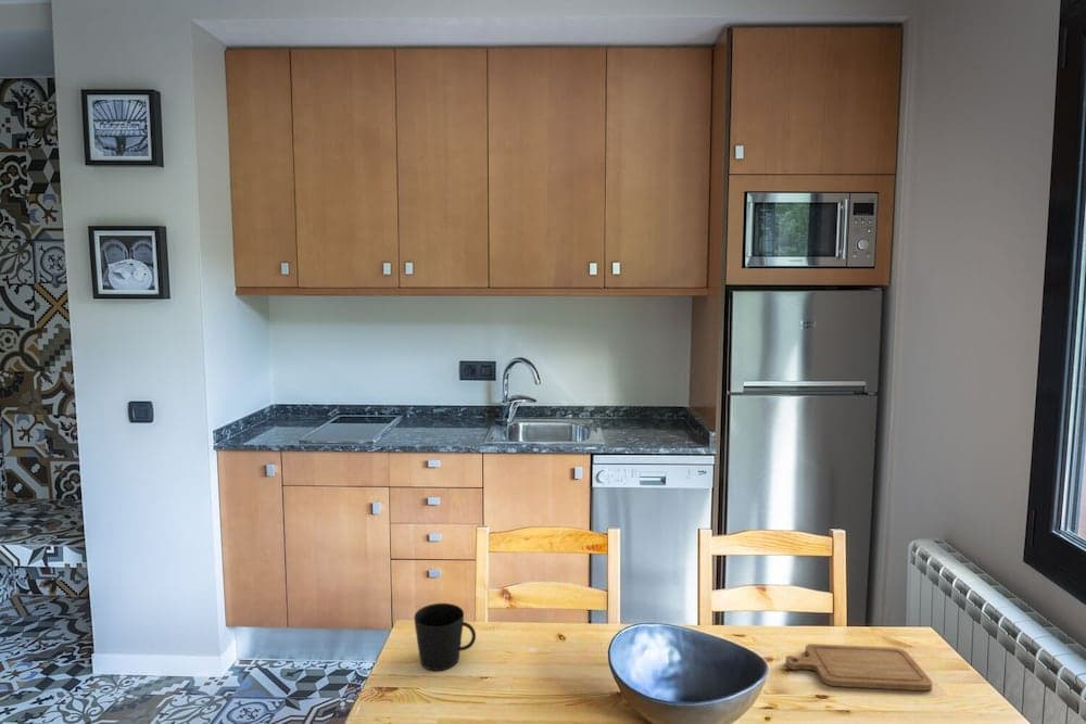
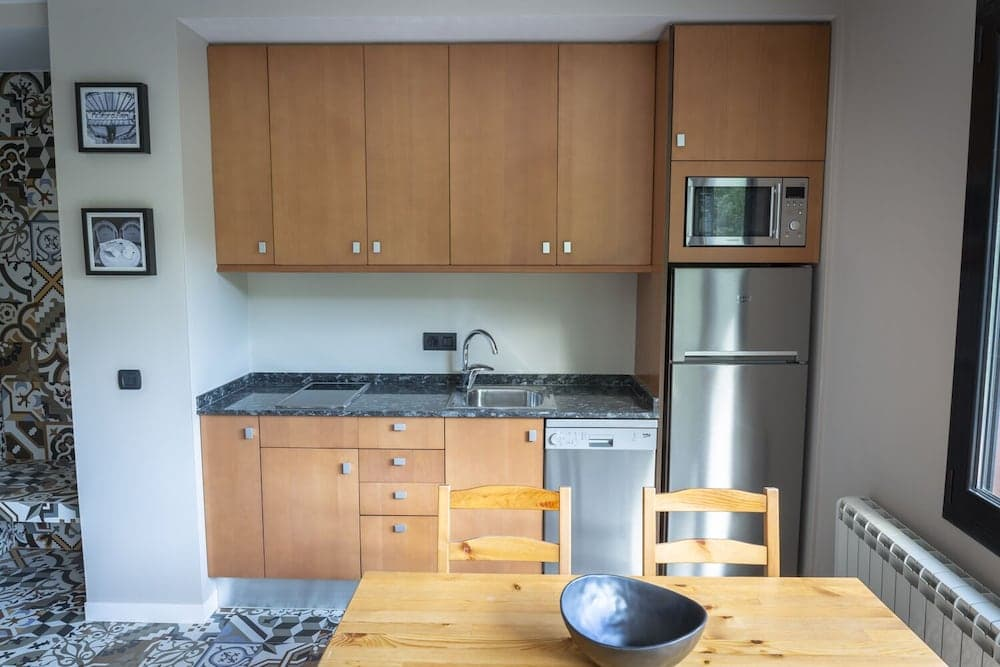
- cup (445, 637)
- chopping board (851, 664)
